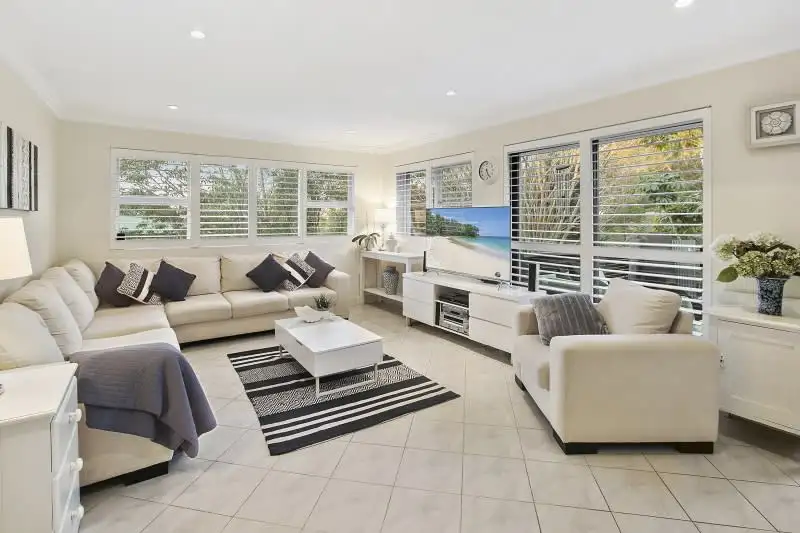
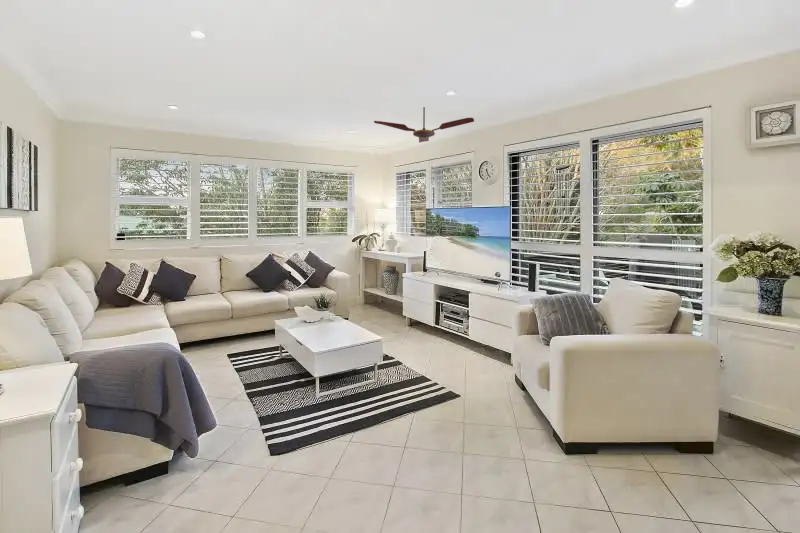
+ ceiling fan (423, 126)
